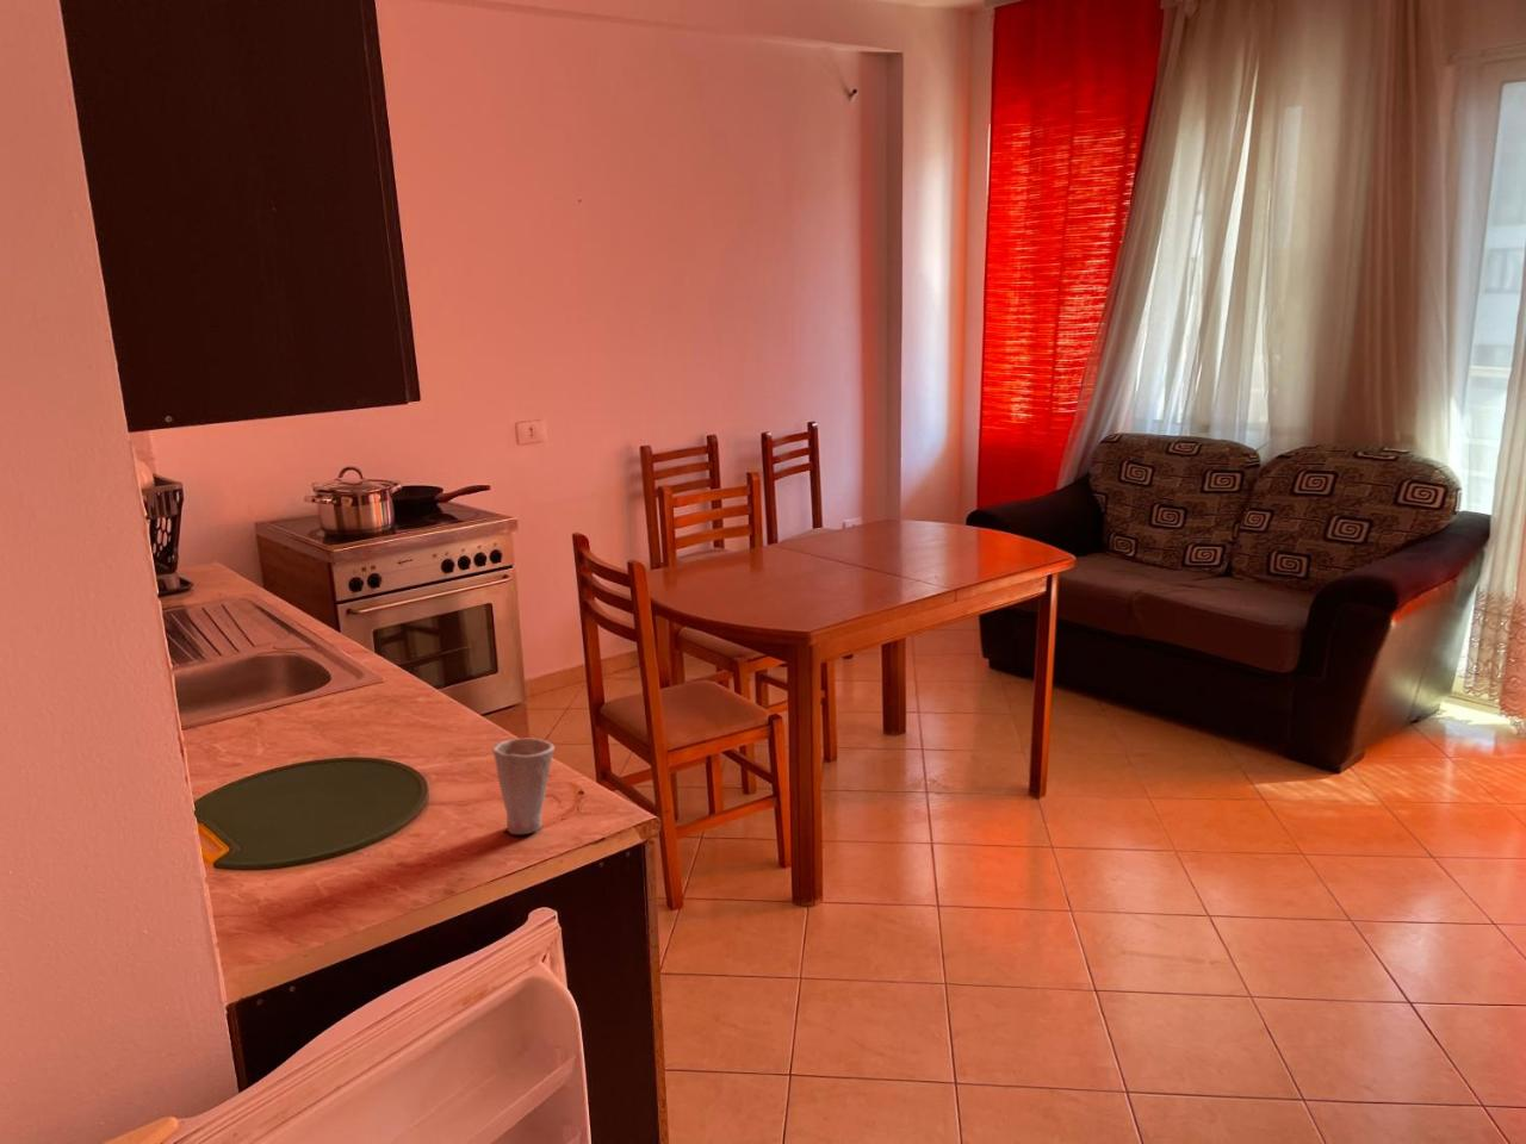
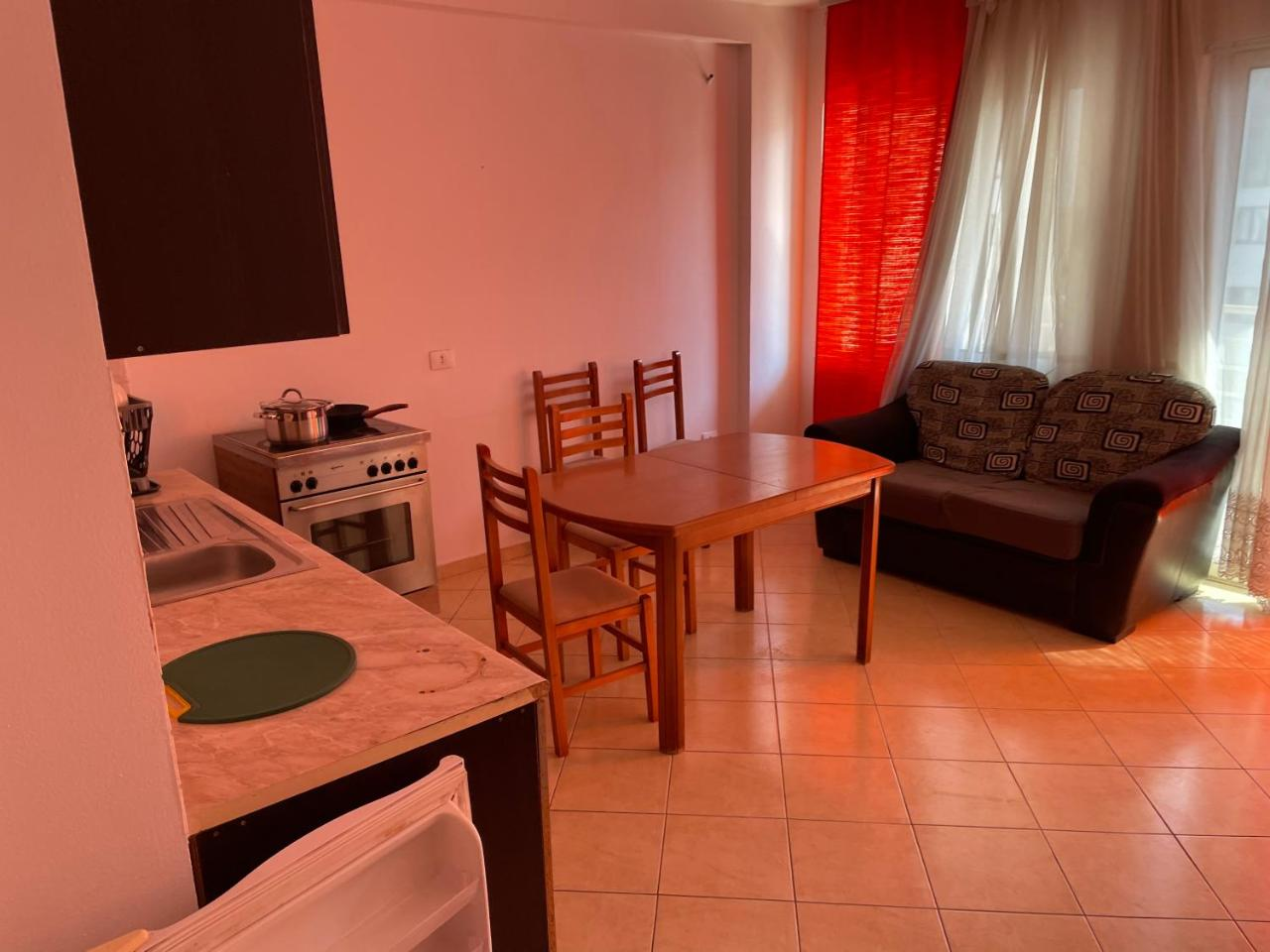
- cup (527, 786)
